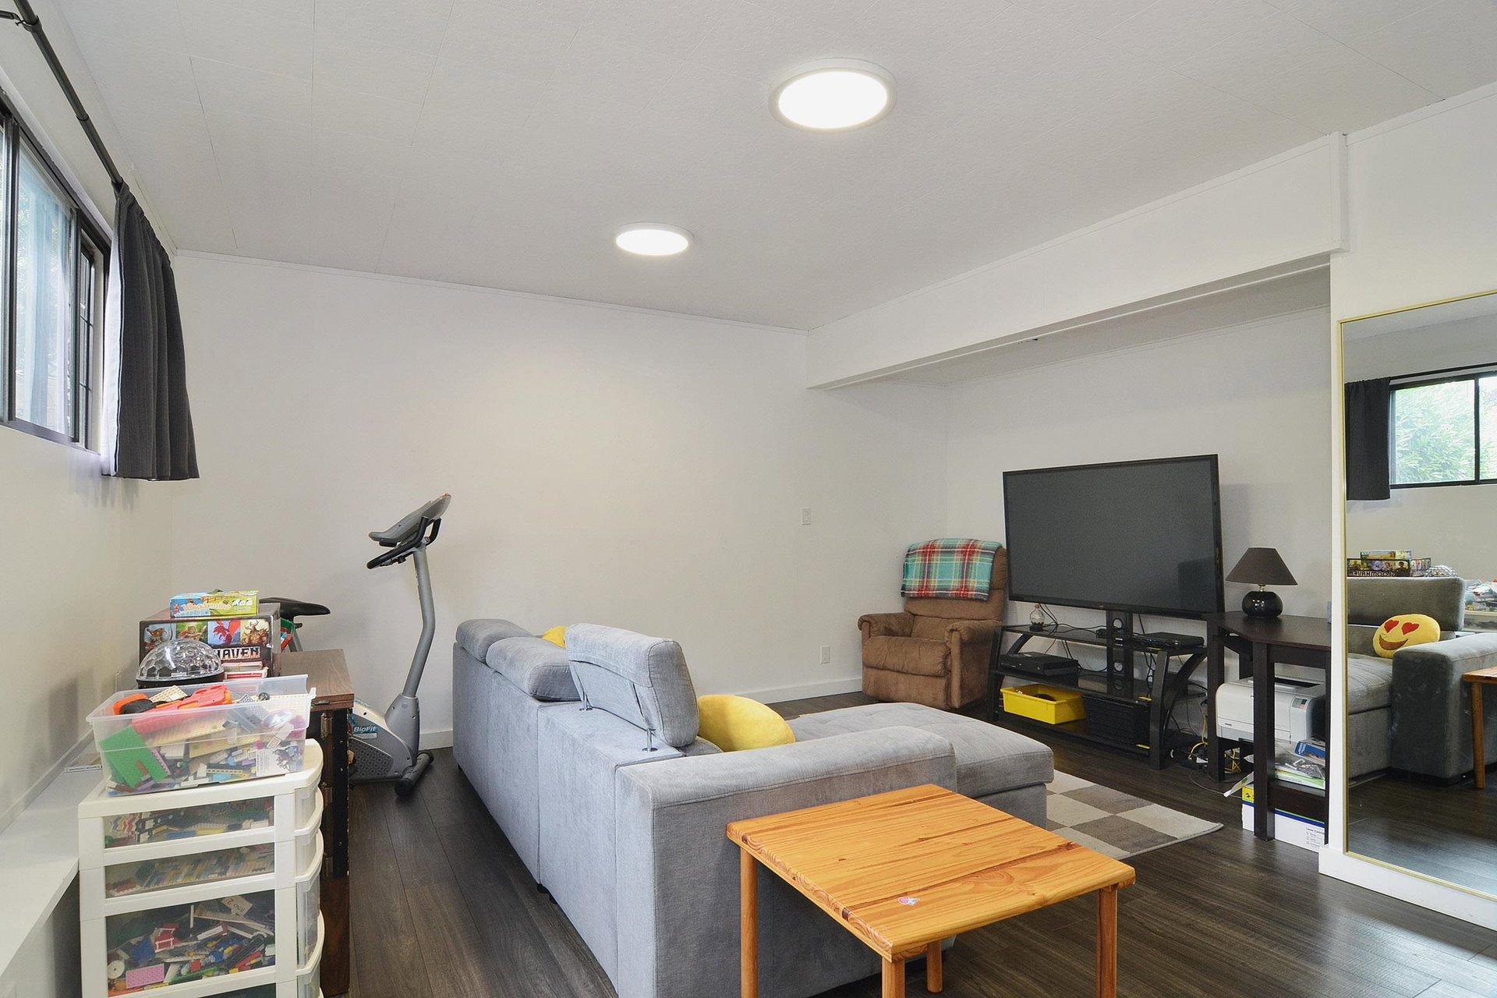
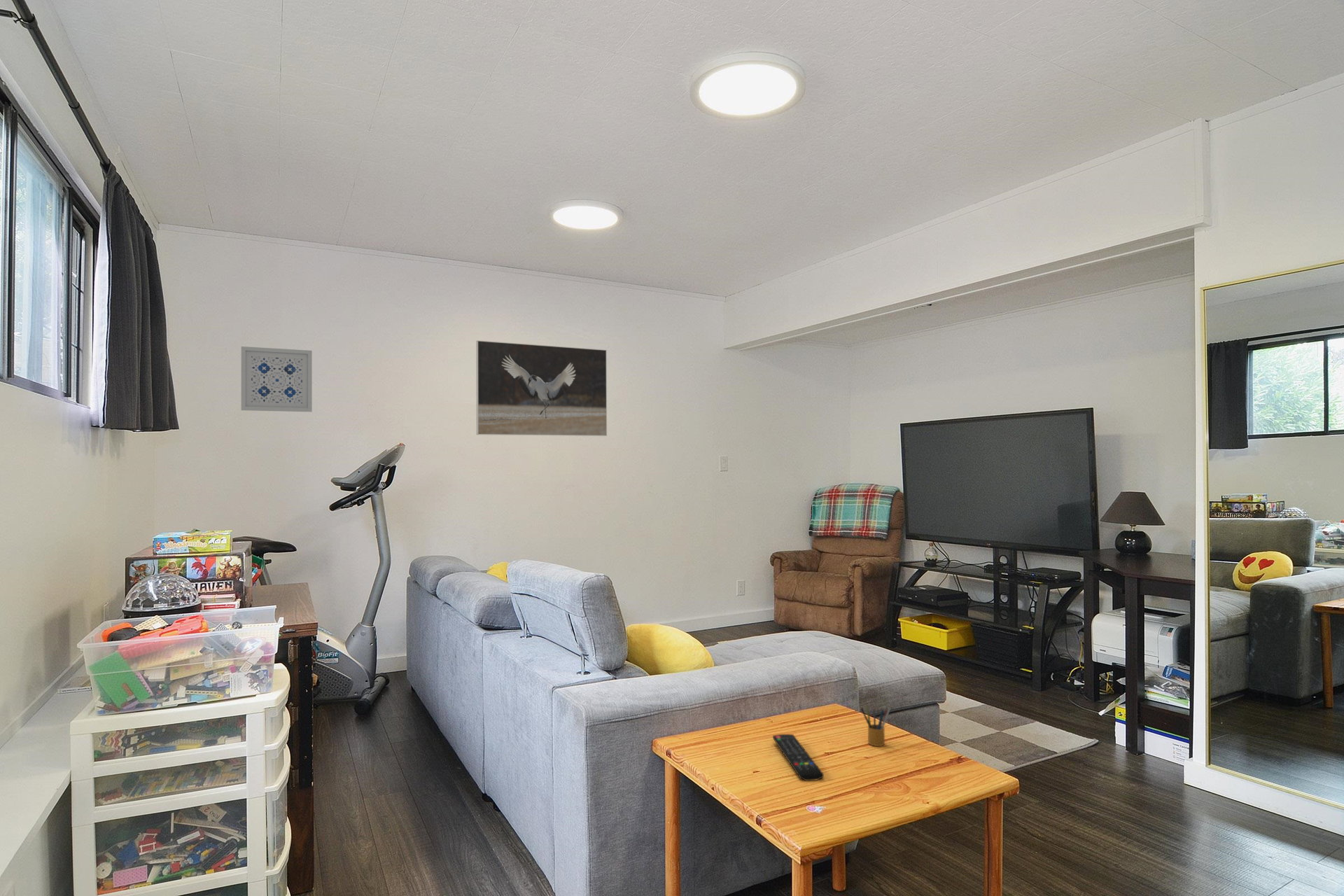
+ pencil box (875, 723)
+ wall art (277, 379)
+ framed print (544, 390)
+ remote control (796, 755)
